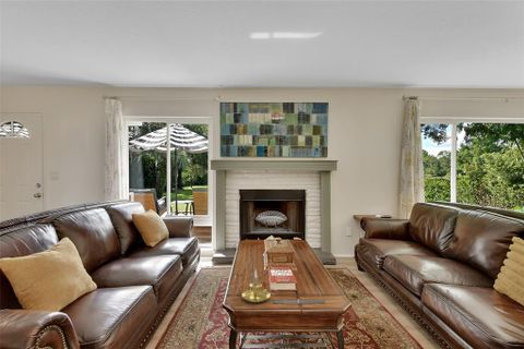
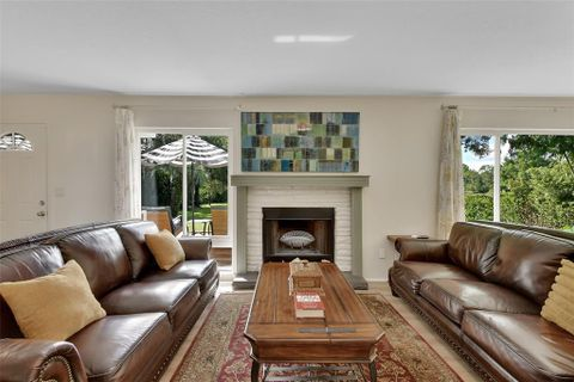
- candle holder (258, 284)
